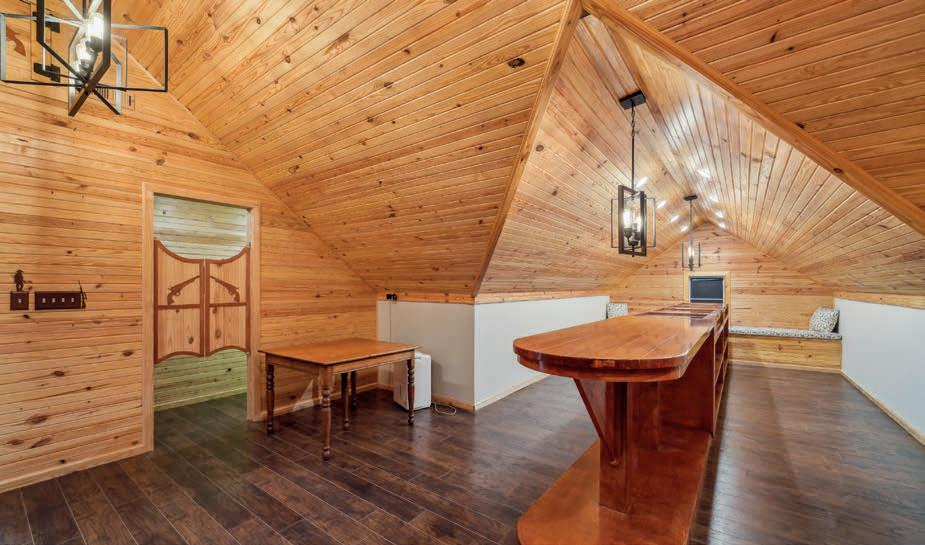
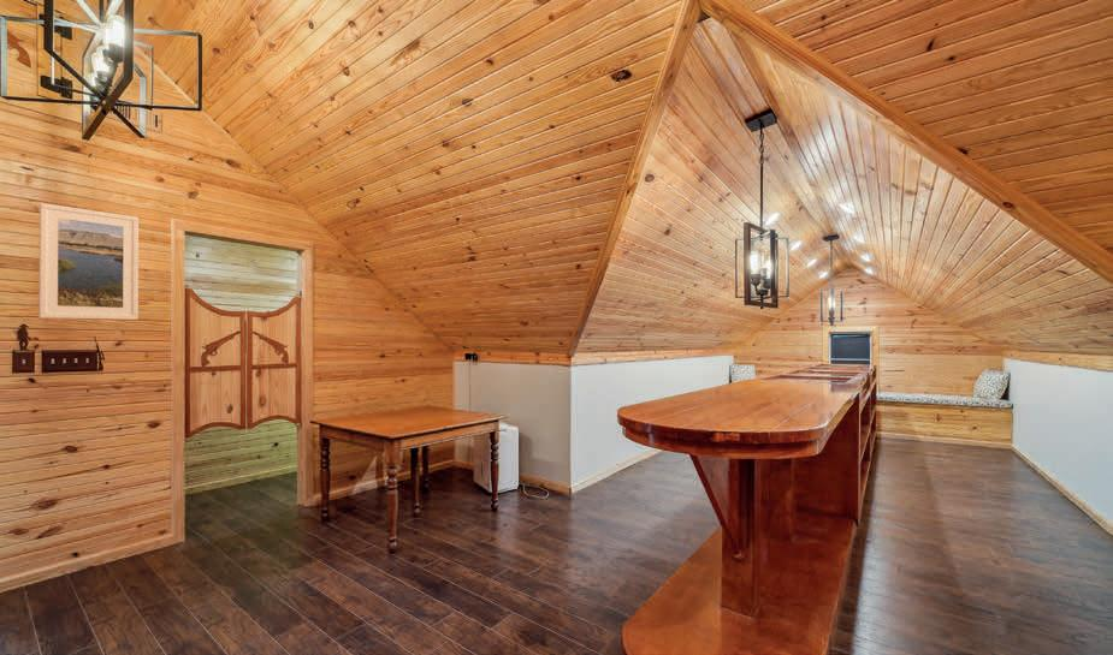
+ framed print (91, 264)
